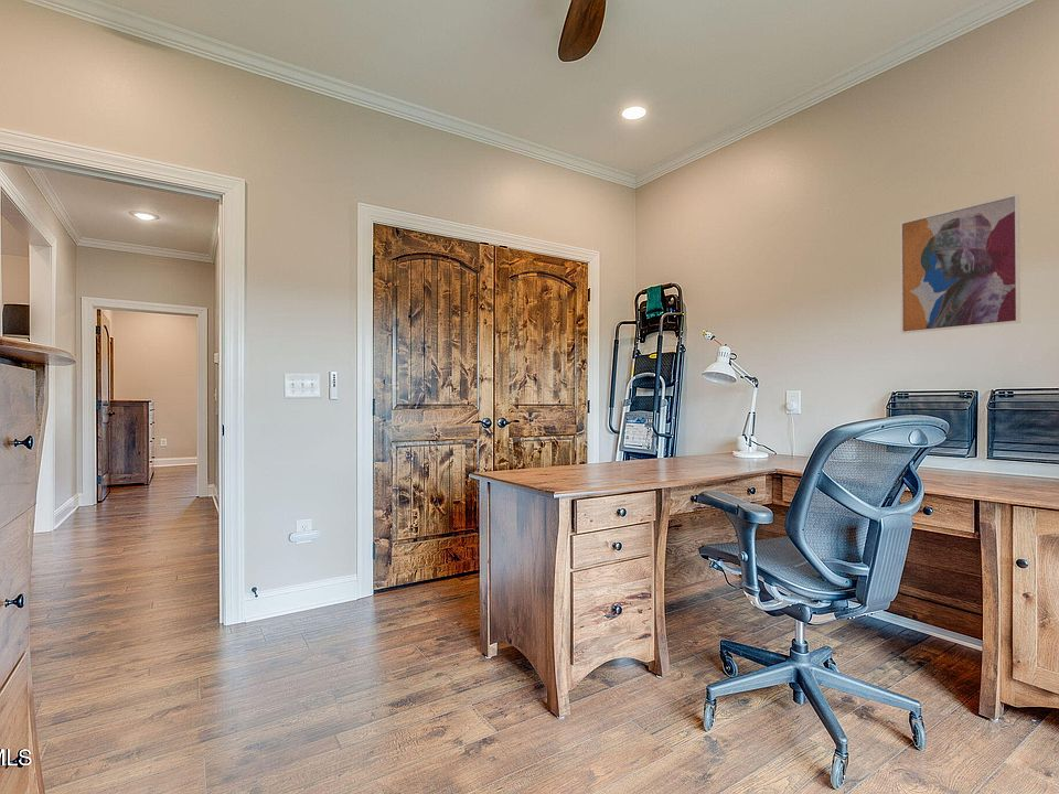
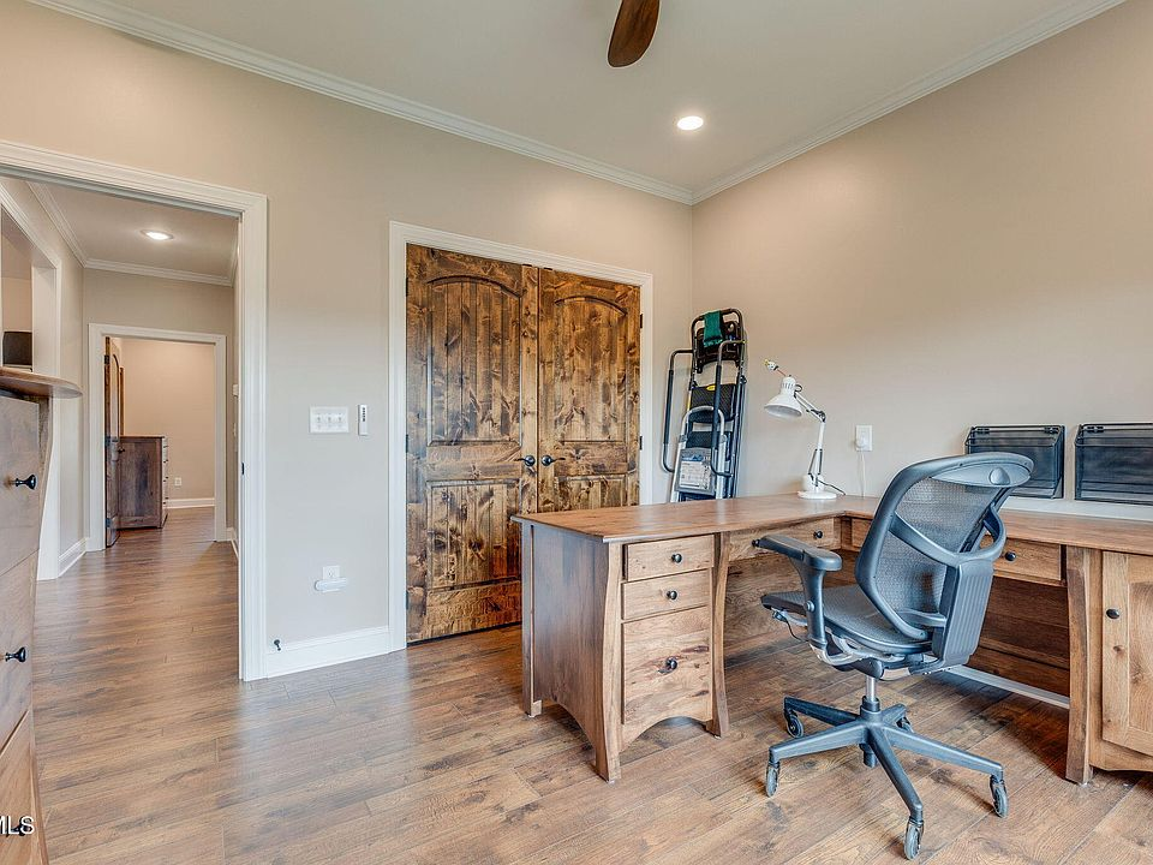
- wall art (955, 268)
